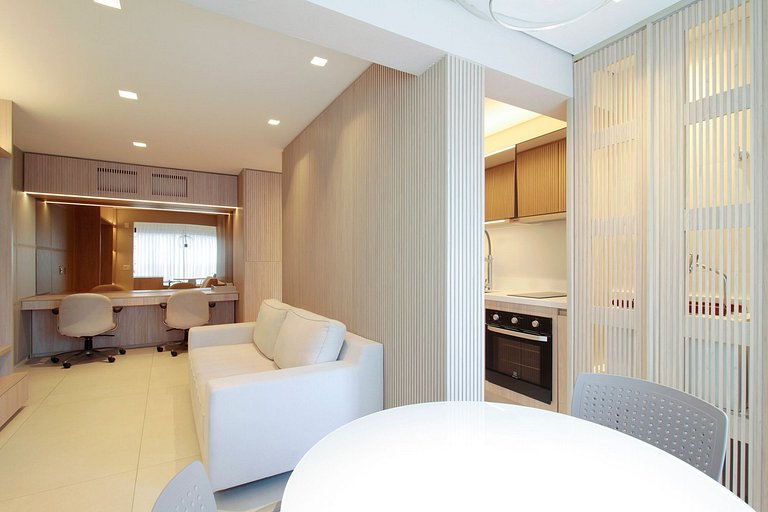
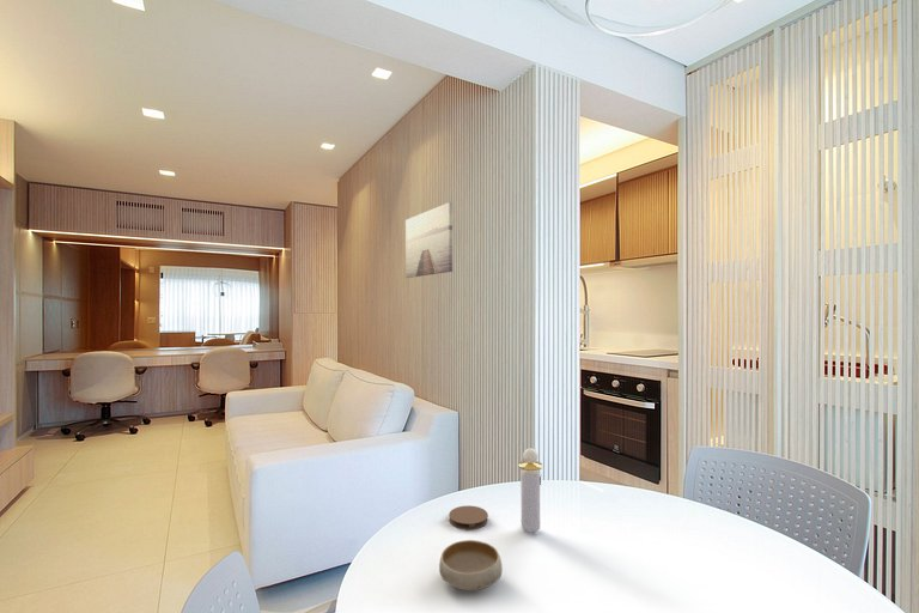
+ bowl (470, 566)
+ perfume bottle (530, 488)
+ wall art (426, 243)
+ coaster (468, 516)
